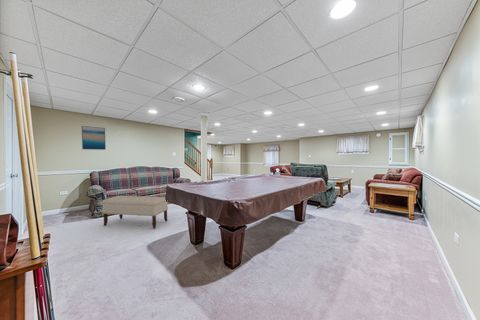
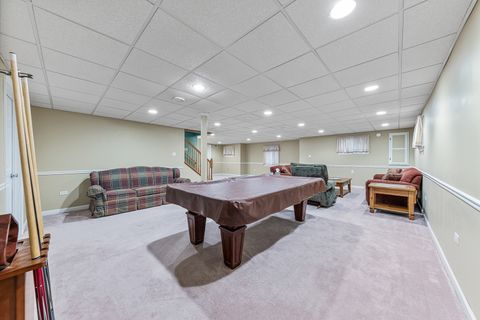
- bench (136, 210)
- wall art (94, 138)
